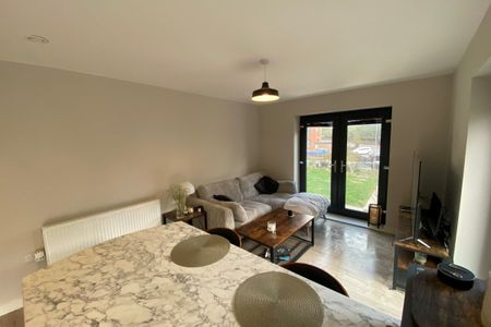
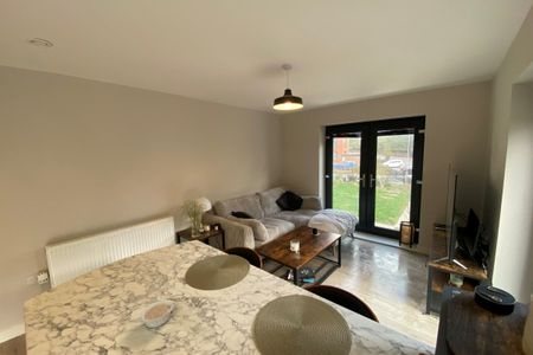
+ legume (159, 312)
